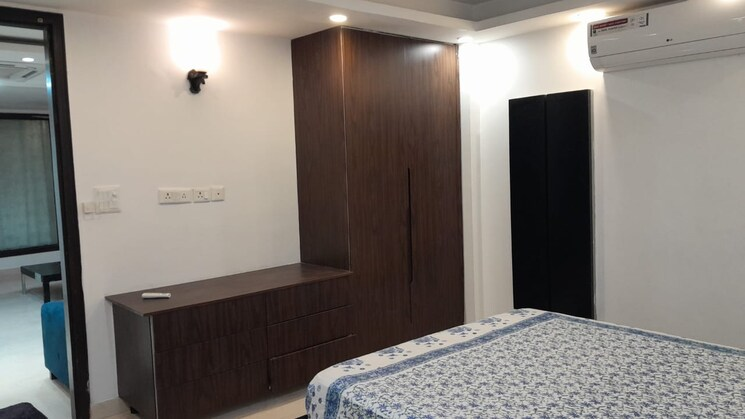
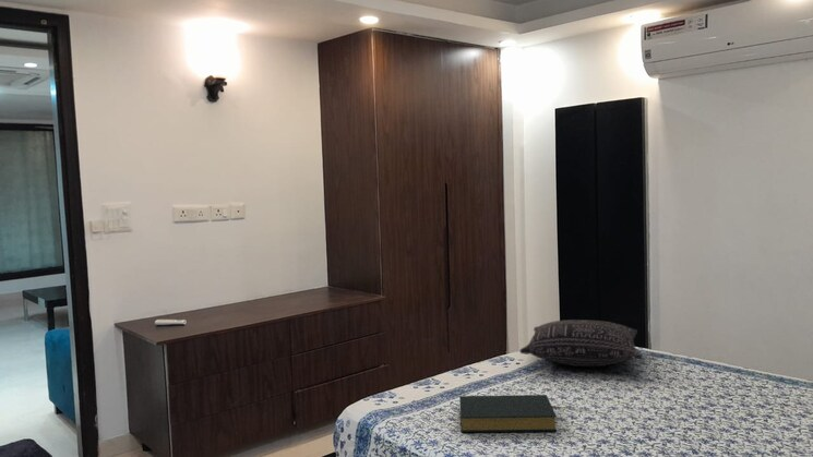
+ hardback book (505, 412)
+ pillow (582, 340)
